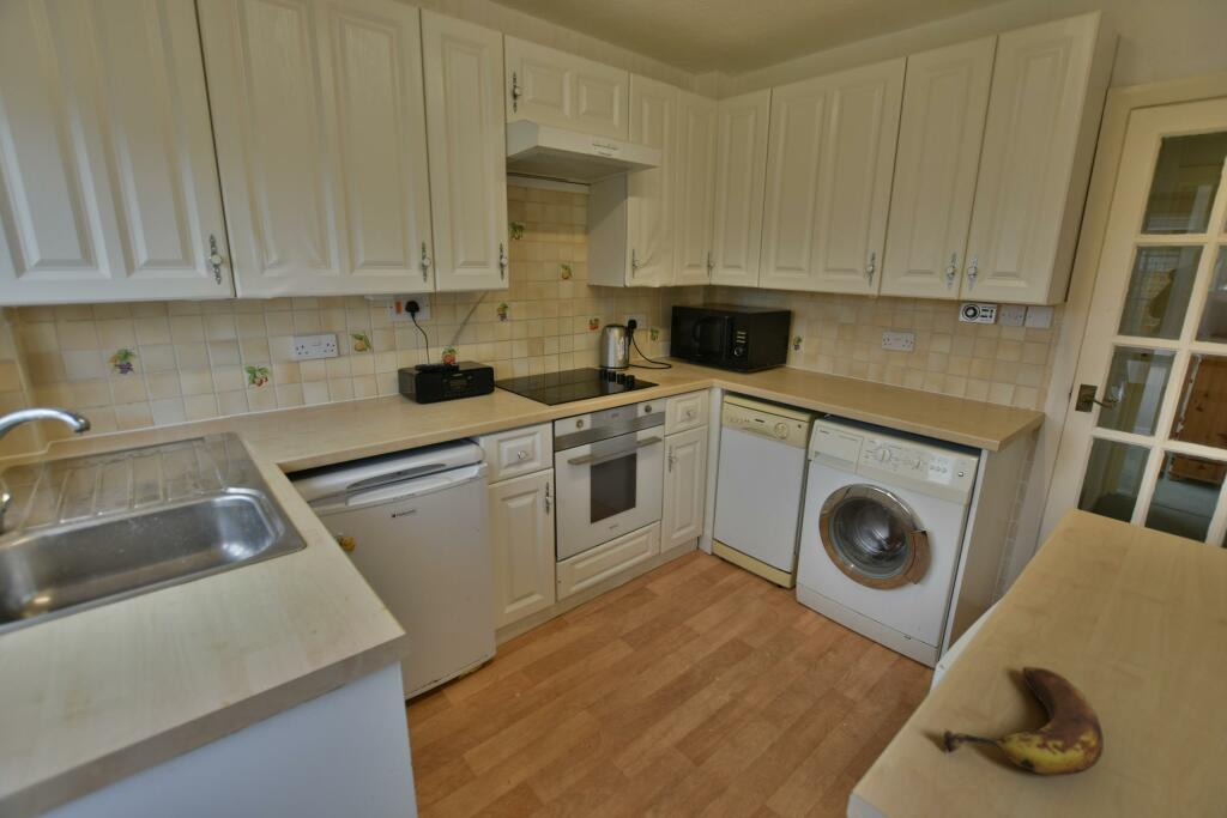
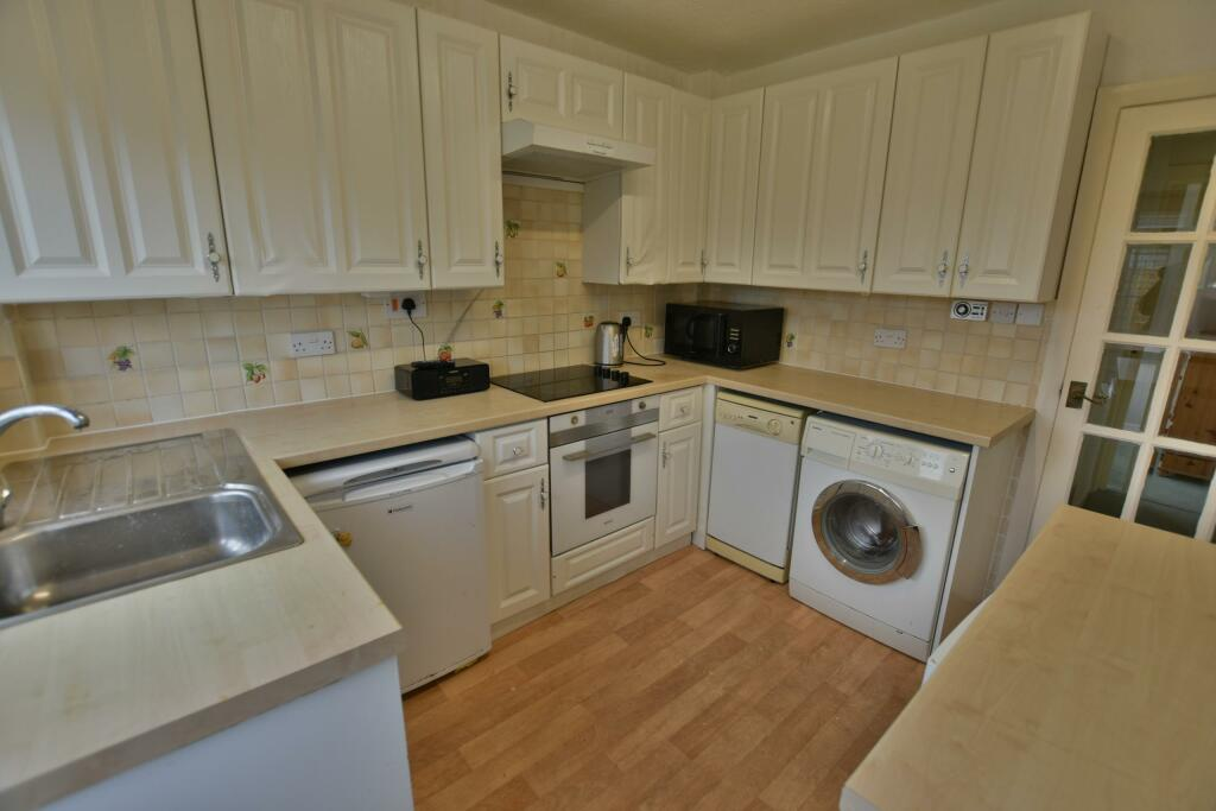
- banana (1036, 729)
